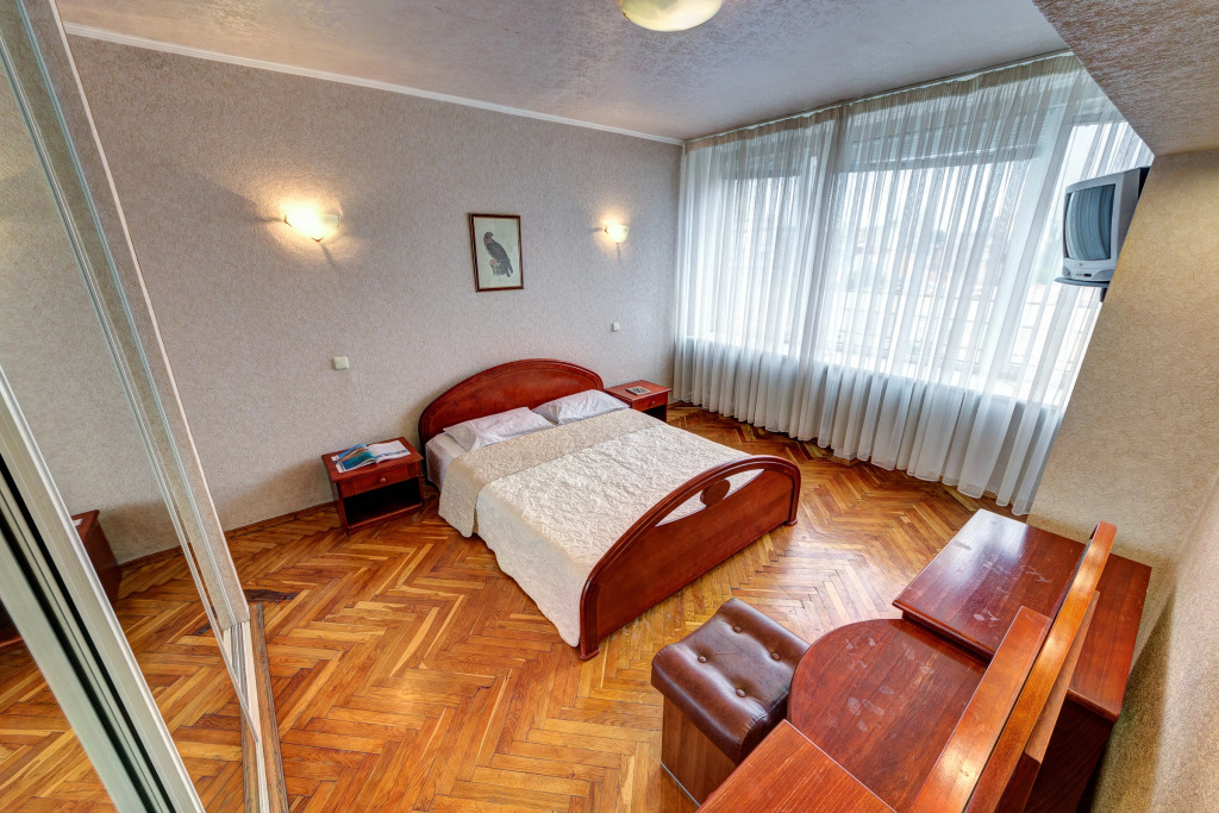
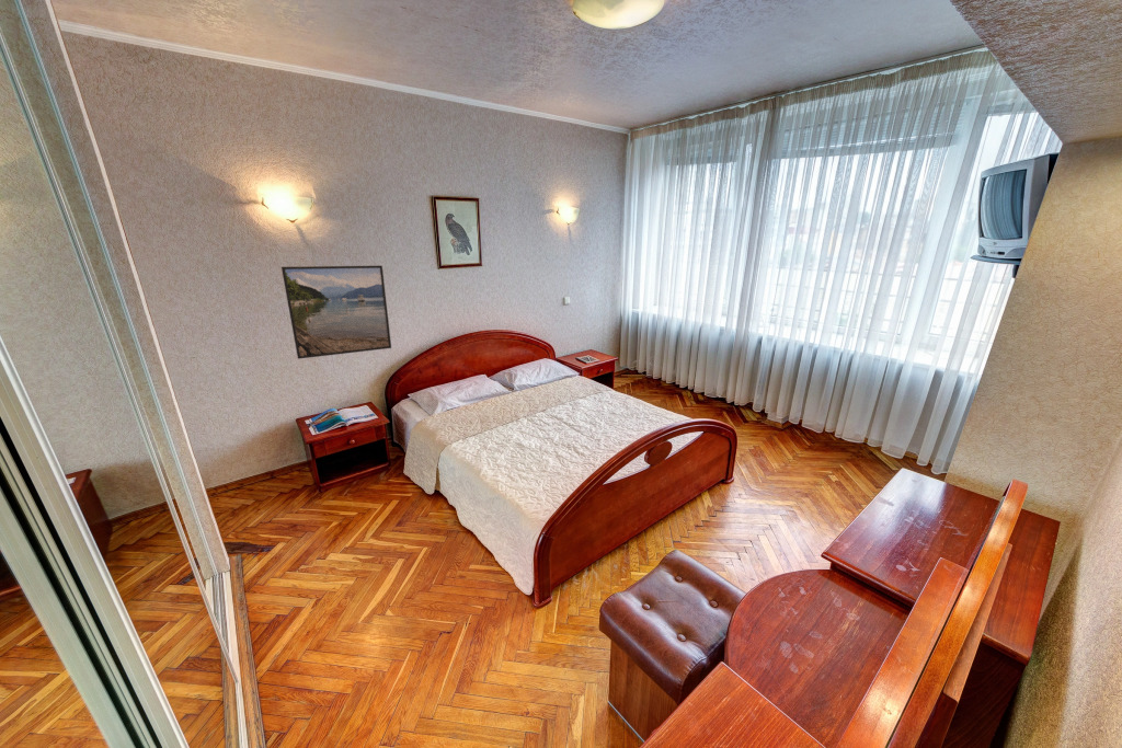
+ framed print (341, 310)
